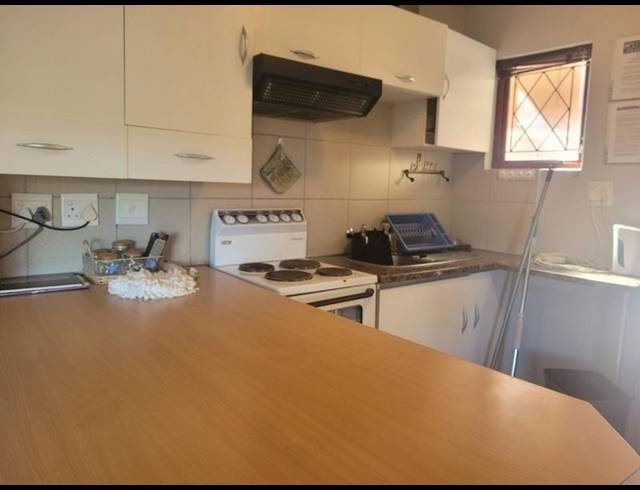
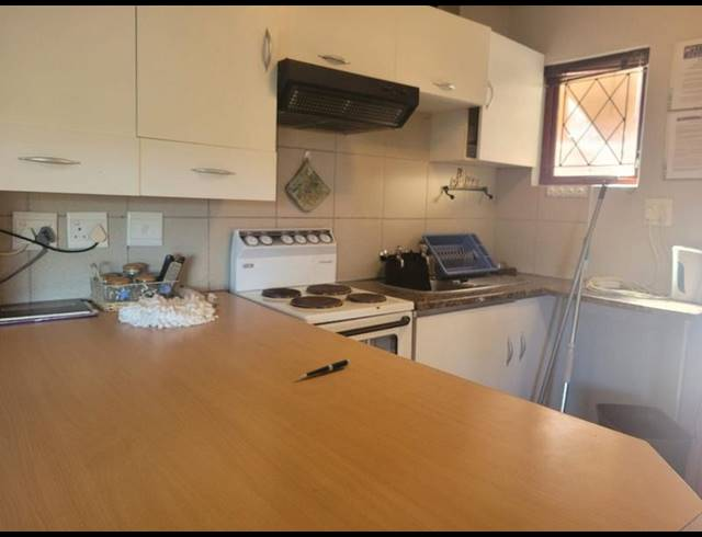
+ pen (324, 368)
